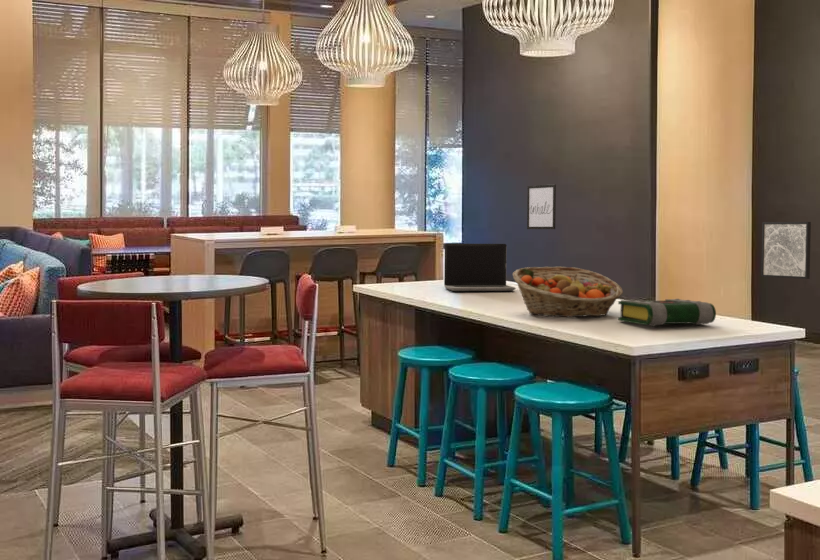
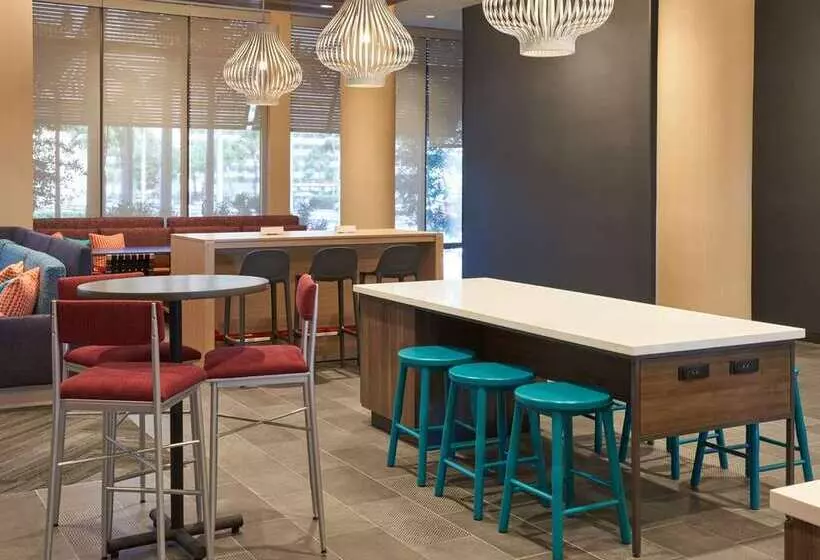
- fruit basket (566, 291)
- wall art (541, 207)
- laptop computer (479, 266)
- book (665, 312)
- wall art (785, 249)
